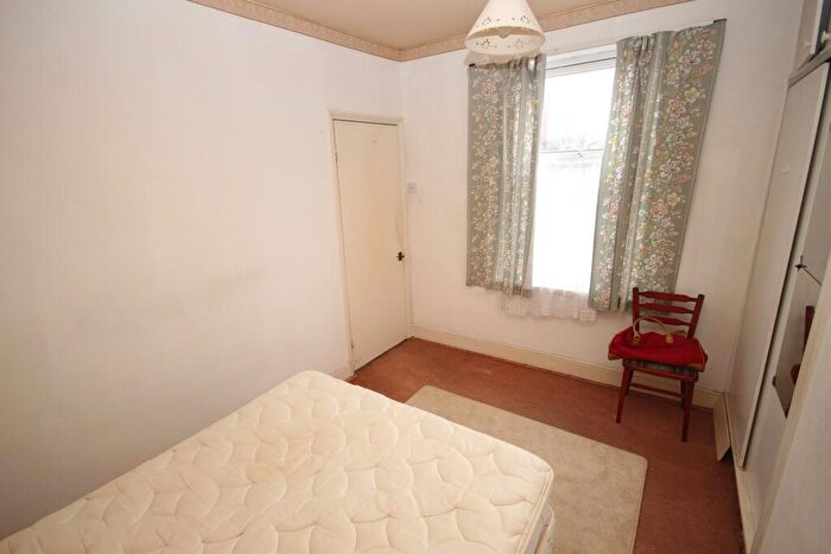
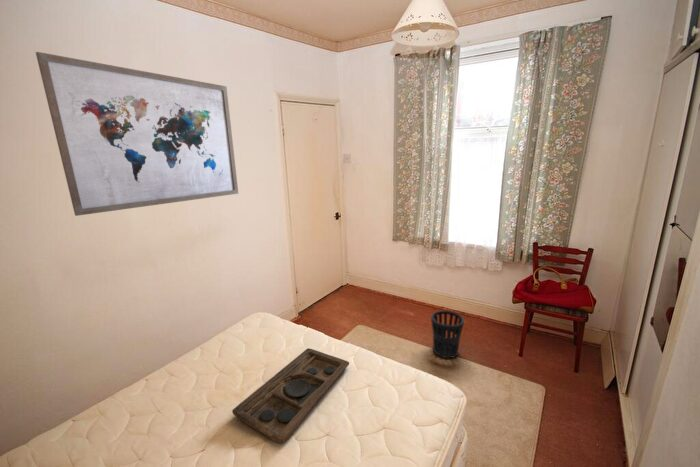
+ wastebasket (445, 334)
+ wall art (162, 140)
+ decorative tray (297, 386)
